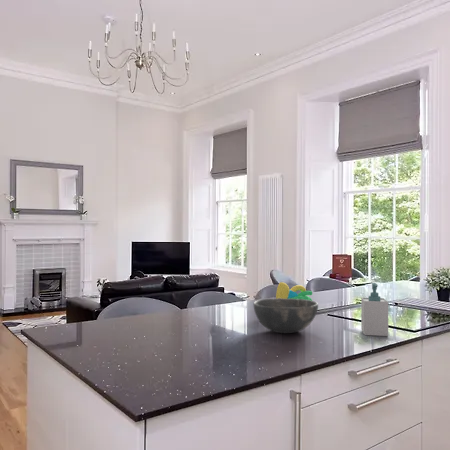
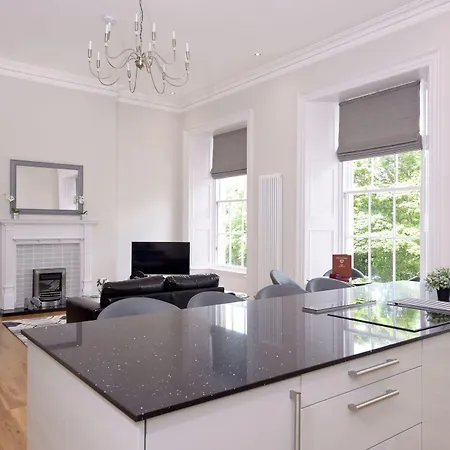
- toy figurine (291, 295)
- bowl (285, 316)
- soap bottle (374, 308)
